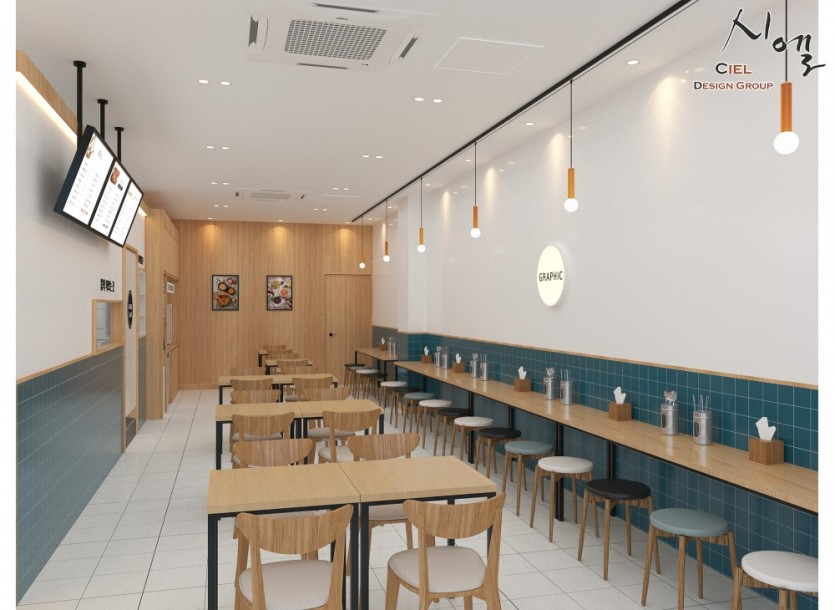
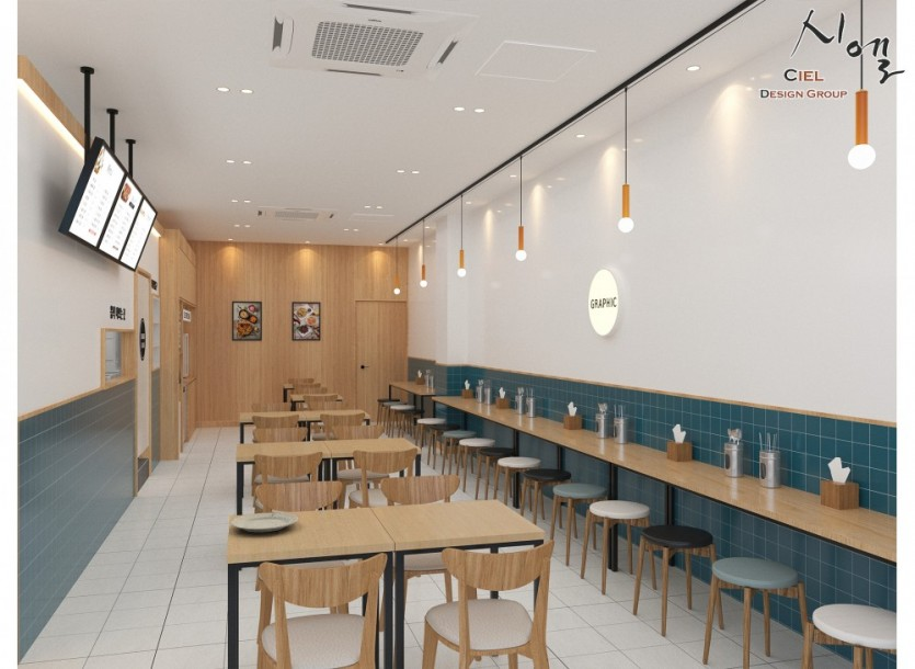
+ chinaware (264, 523)
